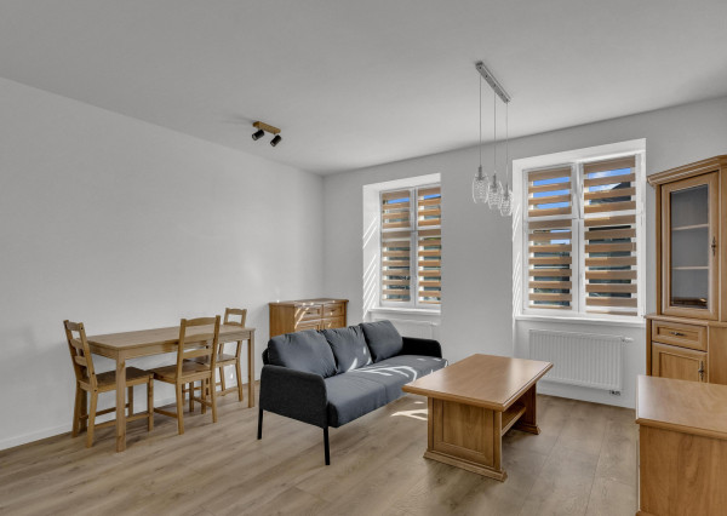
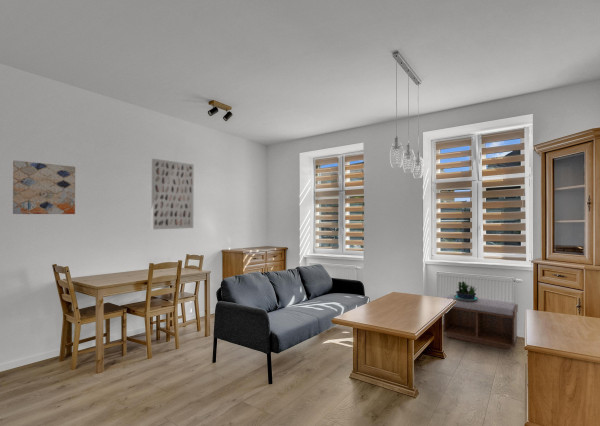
+ bench (479, 319)
+ wall art (173, 195)
+ potted plant (464, 289)
+ wall art (45, 189)
